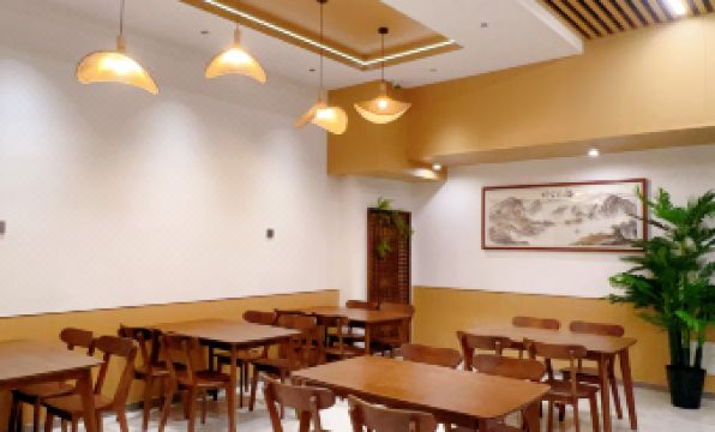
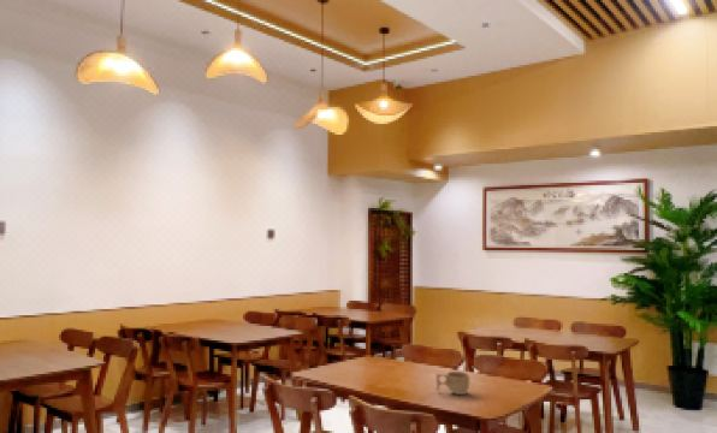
+ cup (452, 382)
